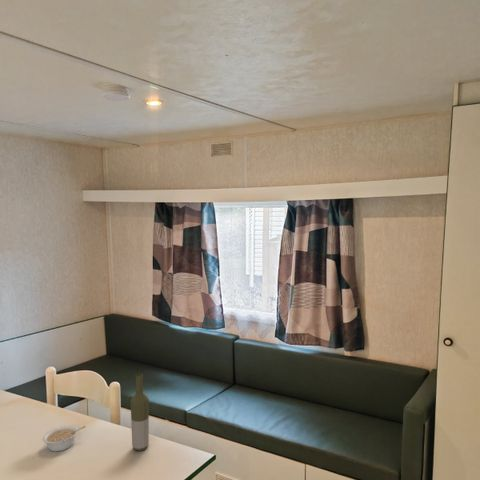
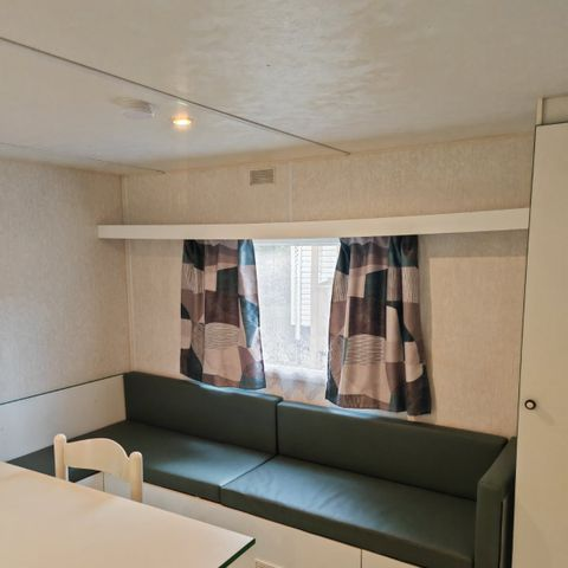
- legume (62, 437)
- bottle (139, 411)
